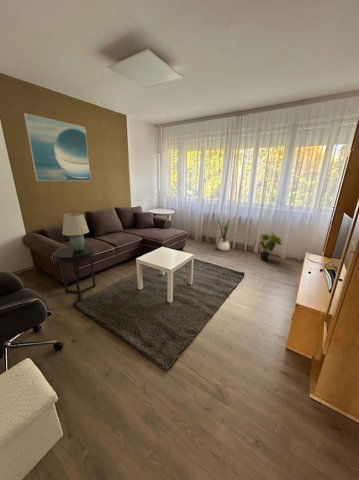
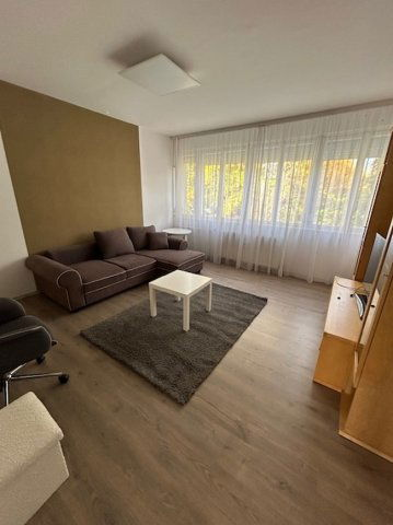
- house plant (224, 231)
- potted plant (268, 245)
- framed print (62, 152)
- side table (76, 272)
- table lamp (75, 232)
